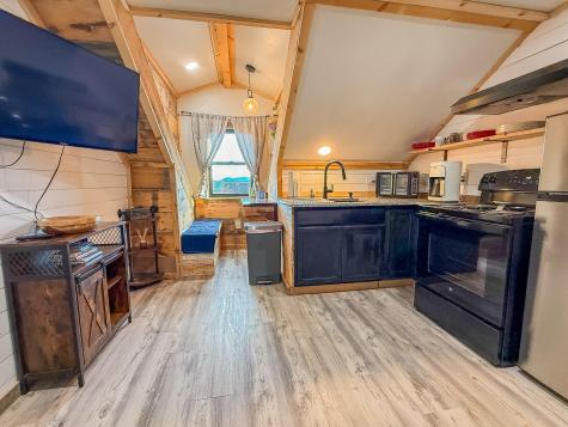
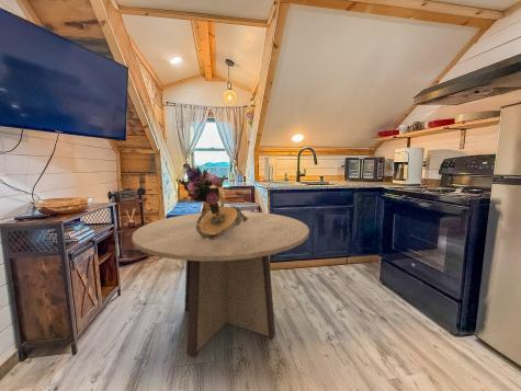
+ dining table (225, 275)
+ bouquet (213, 199)
